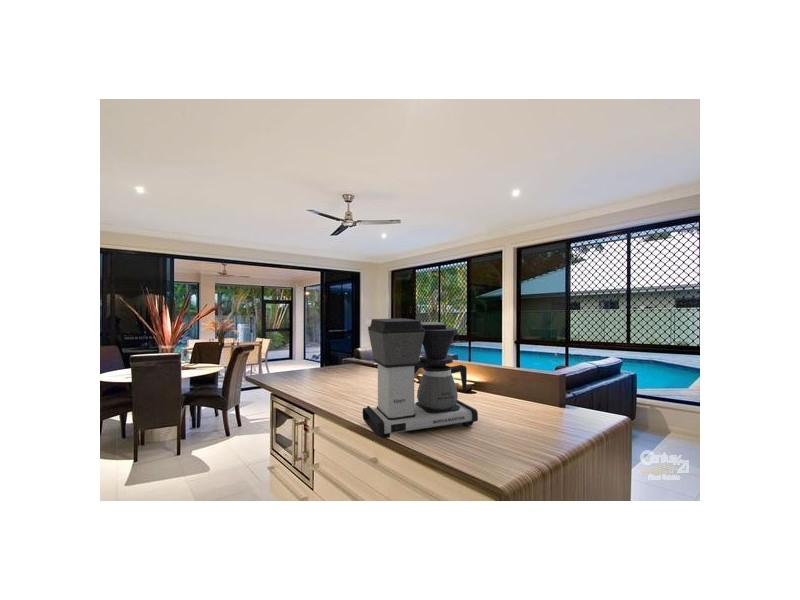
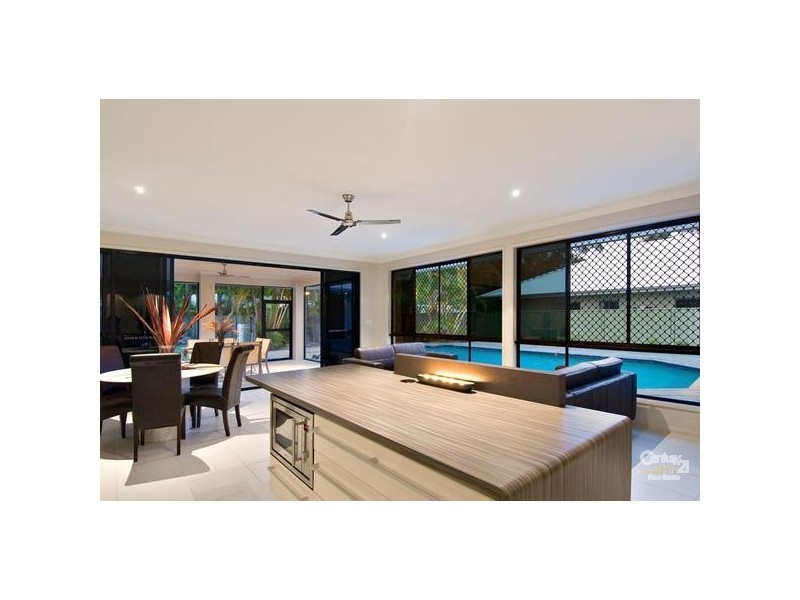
- coffee maker (417, 370)
